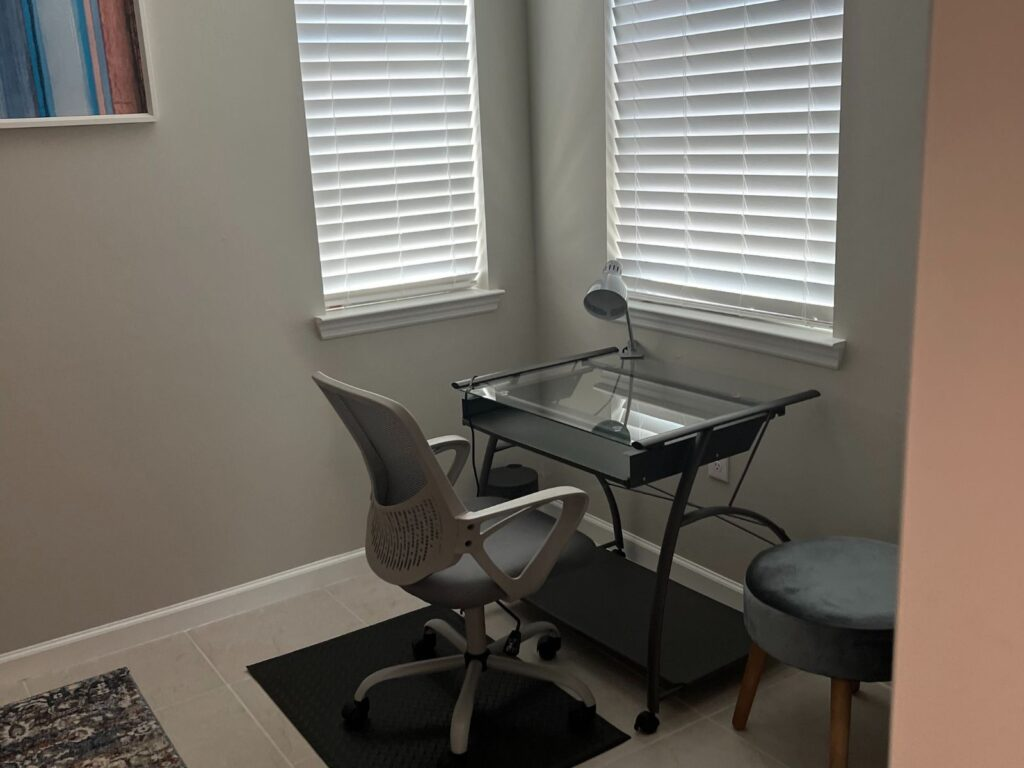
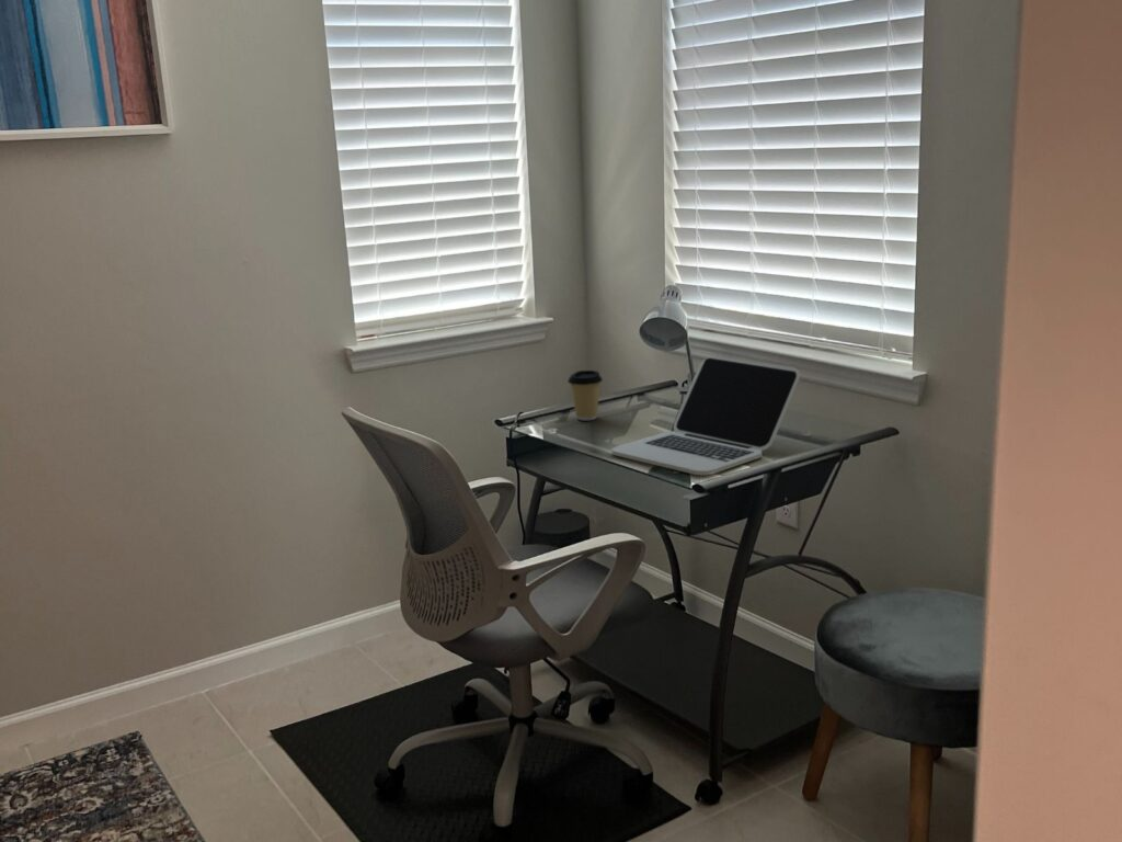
+ laptop (703, 411)
+ coffee cup (585, 396)
